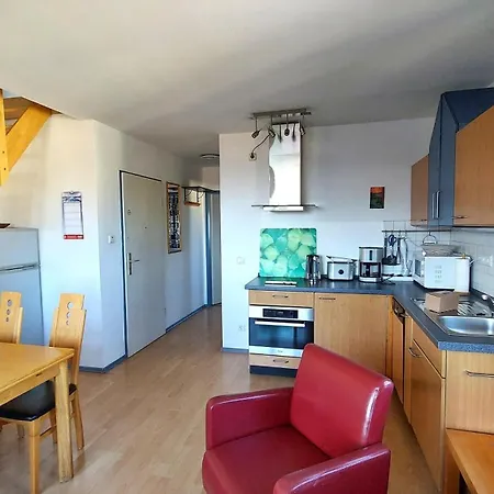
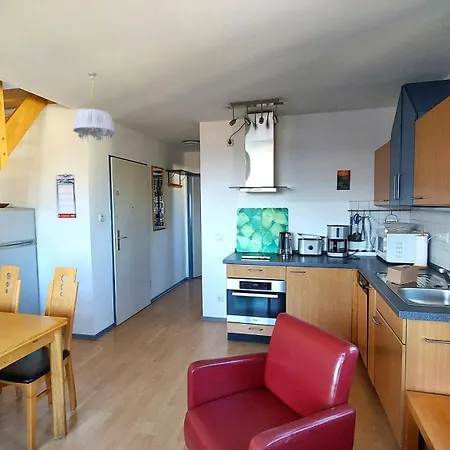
+ ceiling light fixture (93, 107)
